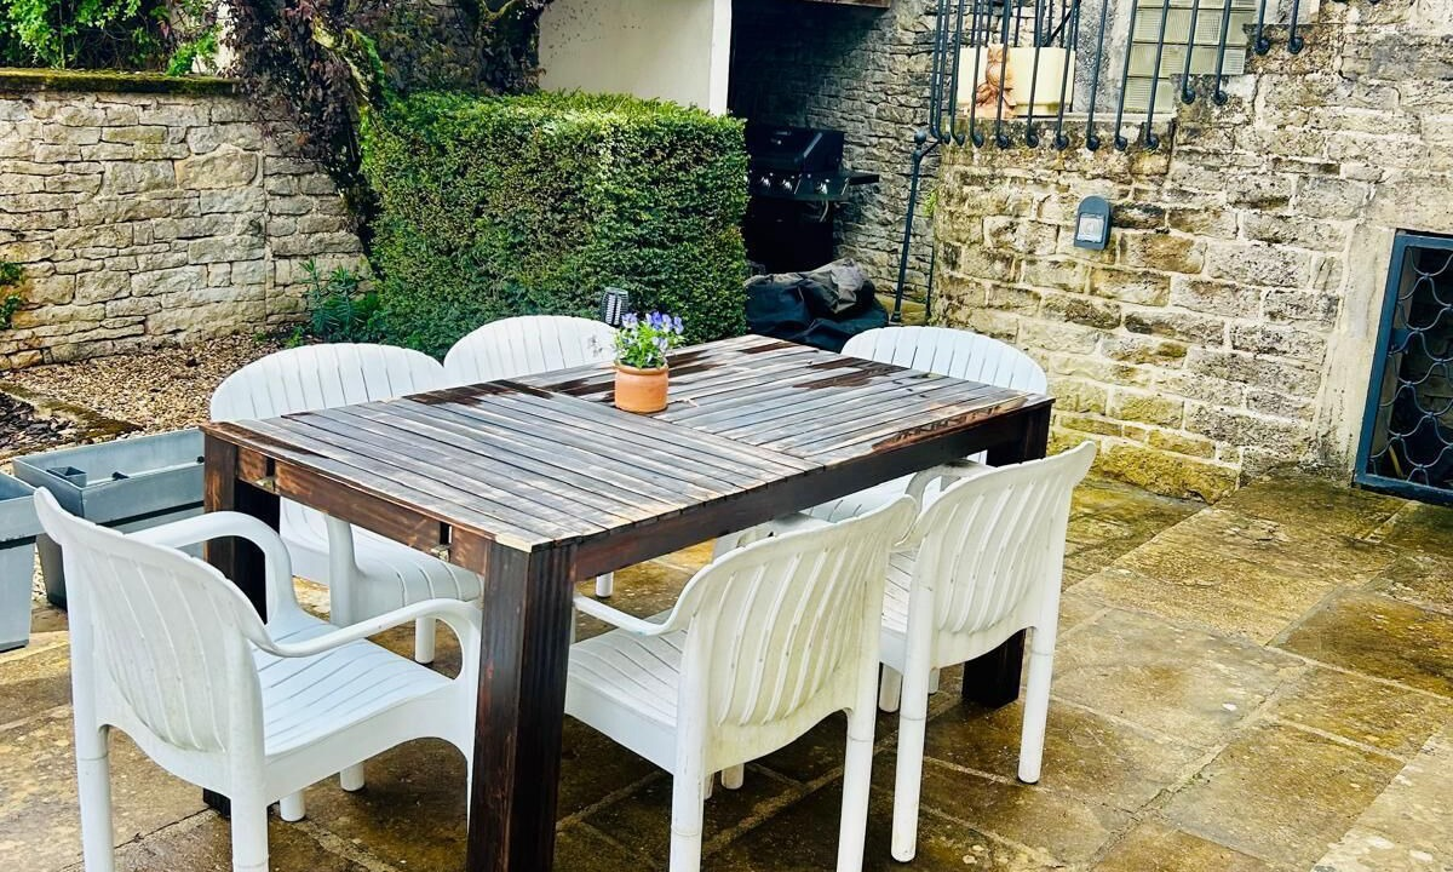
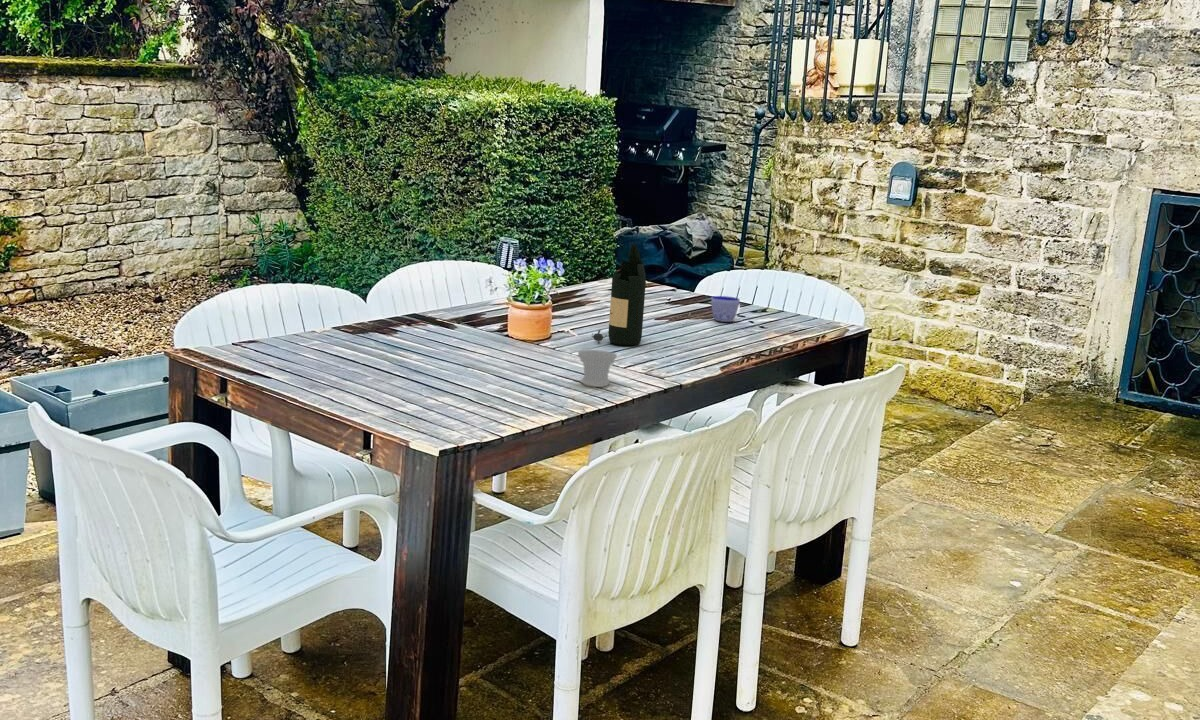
+ cup (596, 368)
+ wine bottle (622, 291)
+ cup (727, 309)
